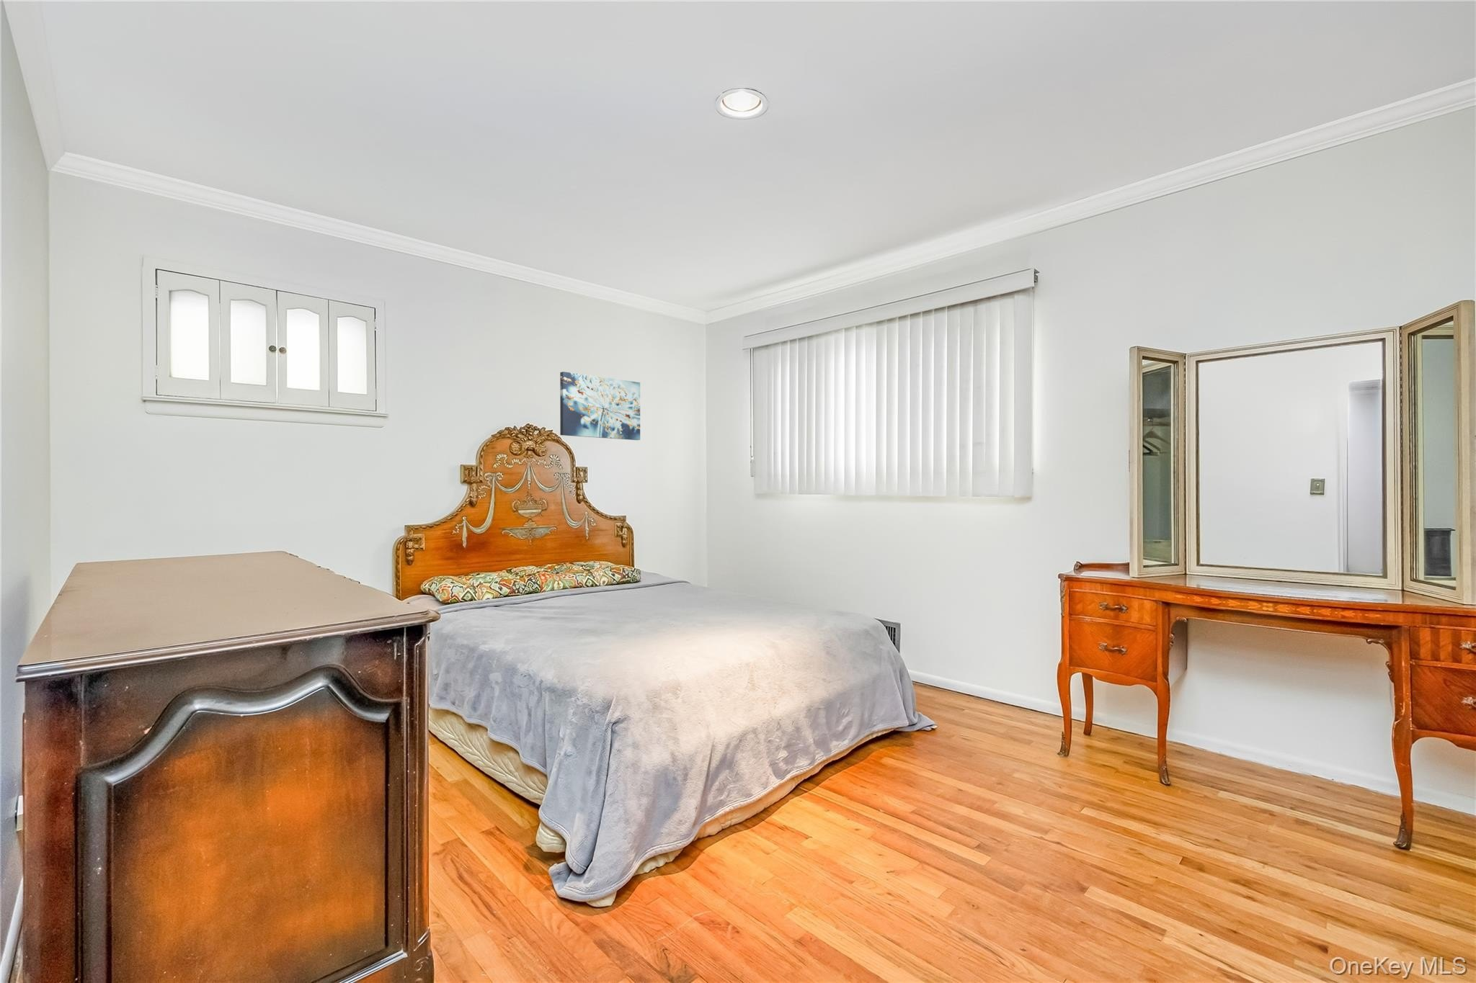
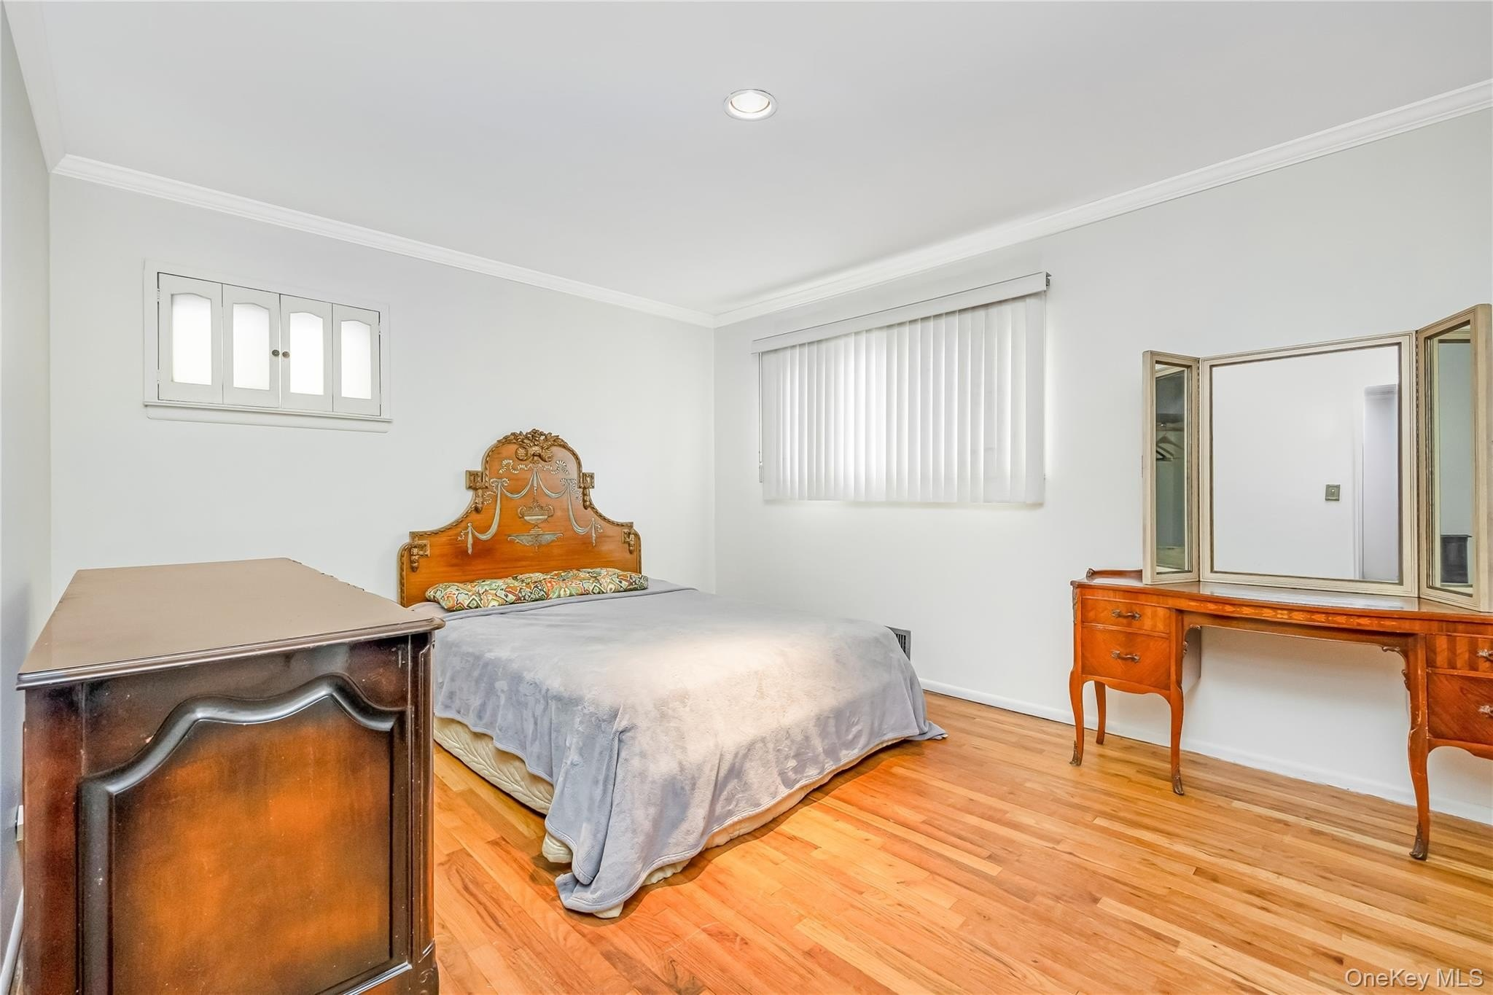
- wall art (601, 408)
